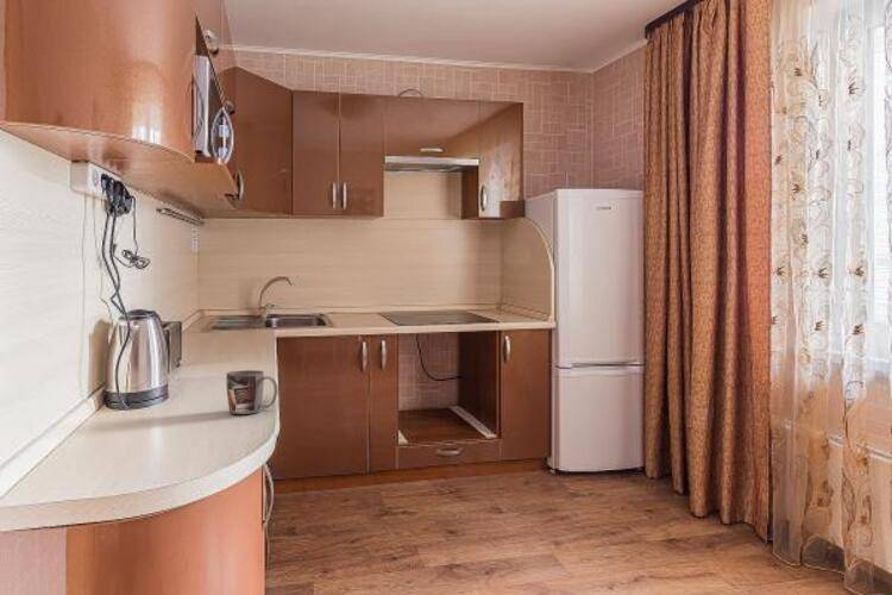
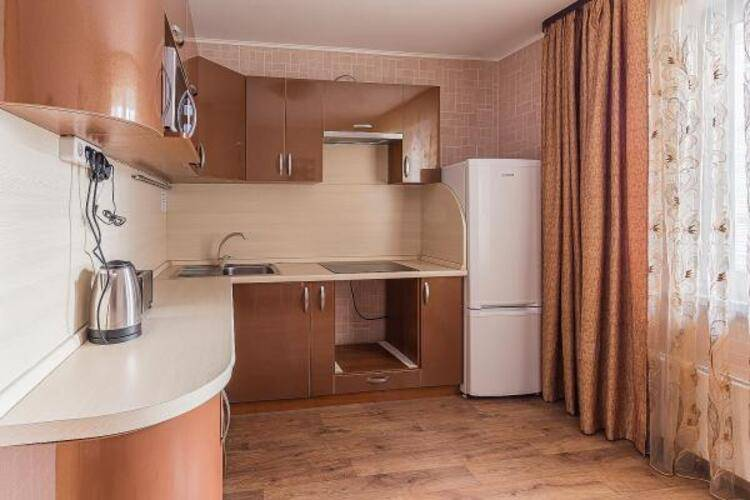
- mug (252, 392)
